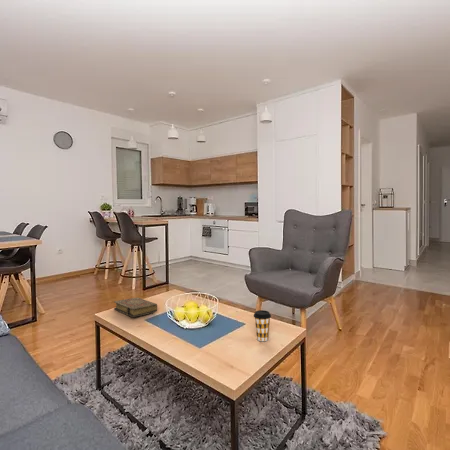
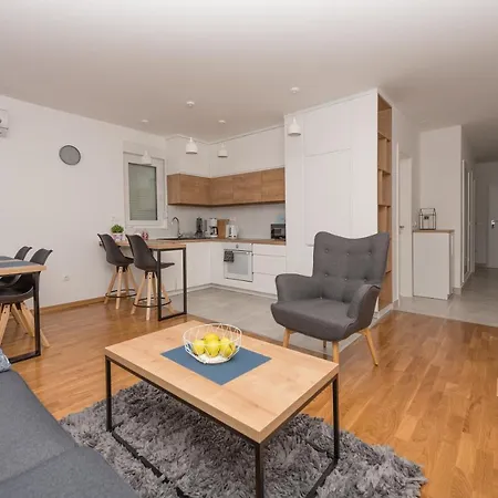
- book (135, 306)
- coffee cup (262, 325)
